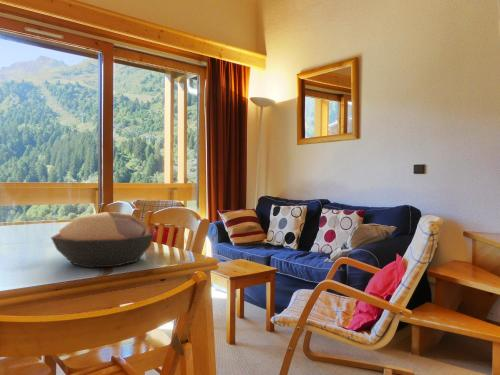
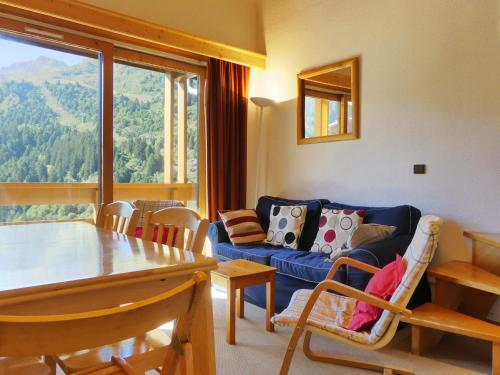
- decorative bowl (107, 235)
